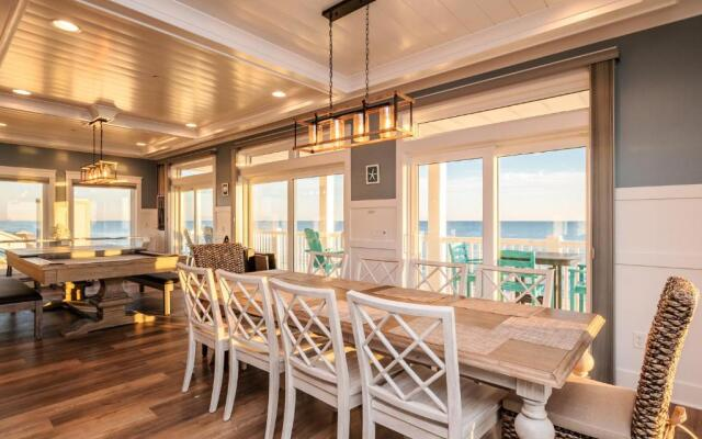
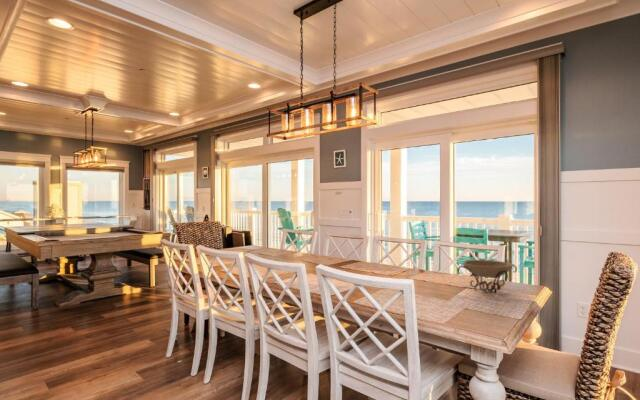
+ decorative bowl (487, 277)
